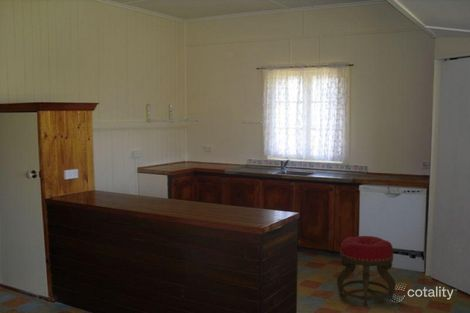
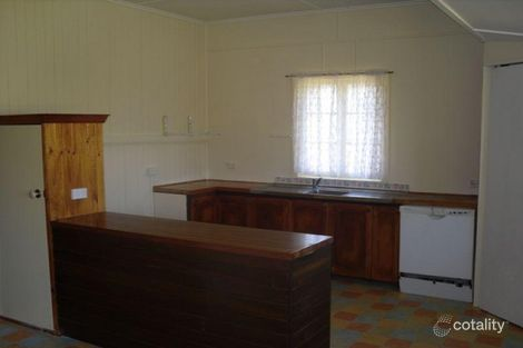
- stool (366, 268)
